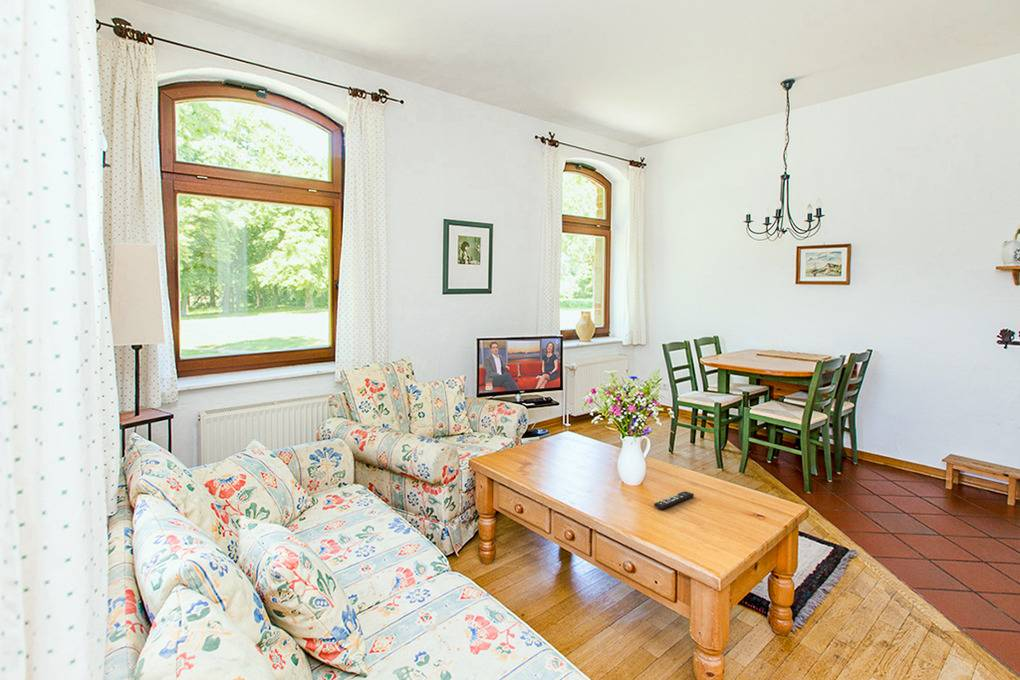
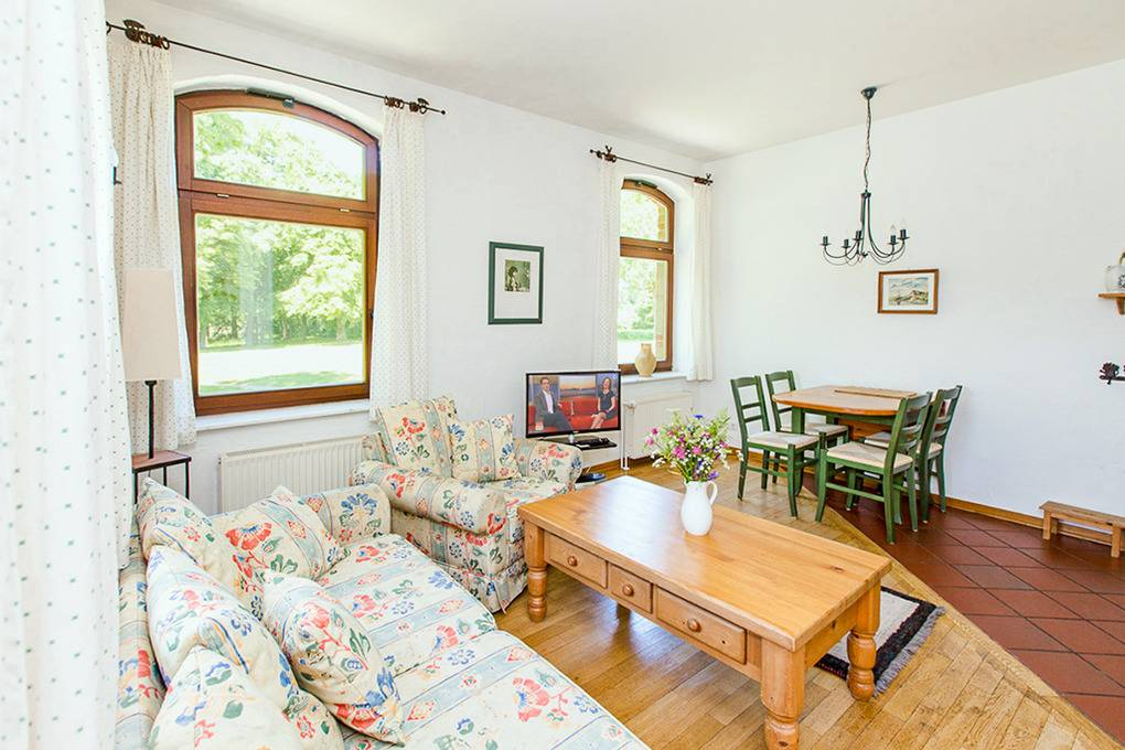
- remote control (674, 499)
